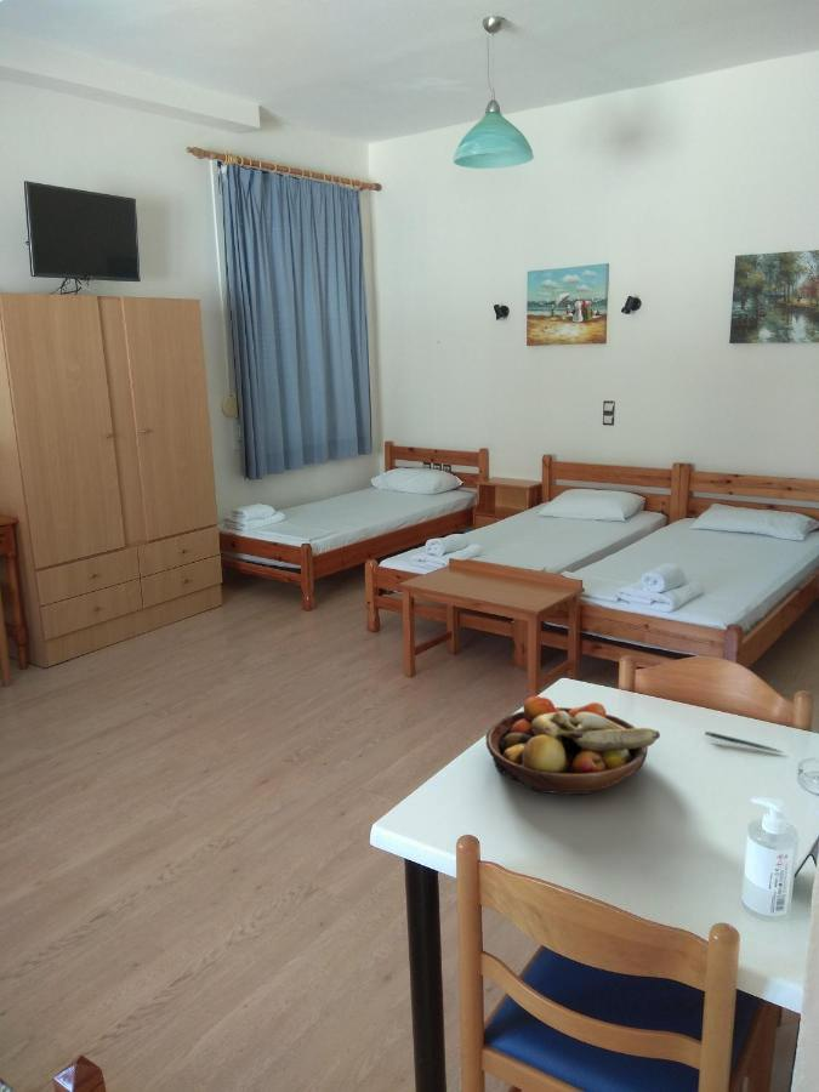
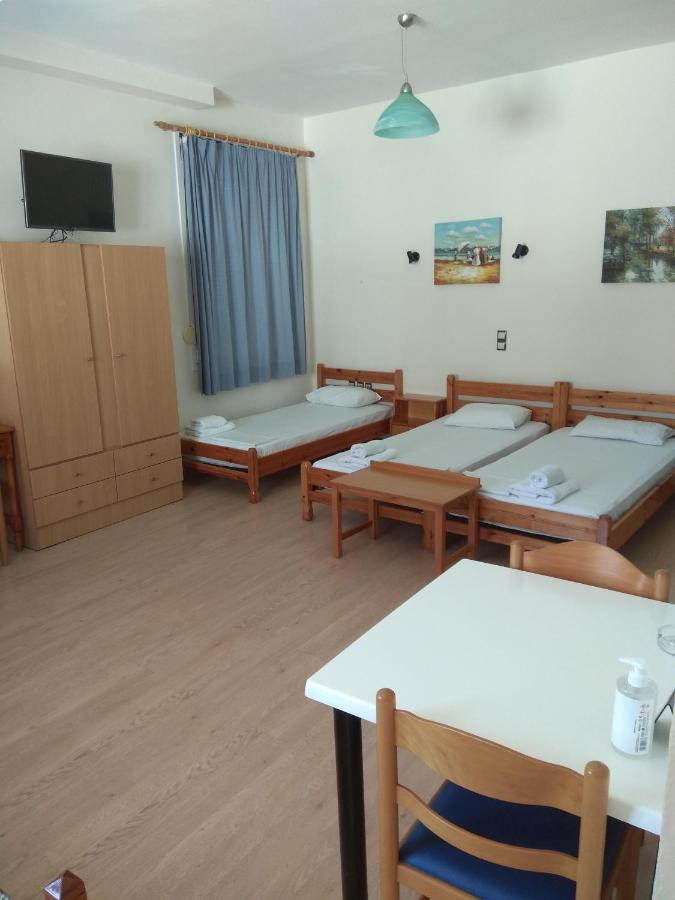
- fruit bowl (568, 733)
- pen (743, 741)
